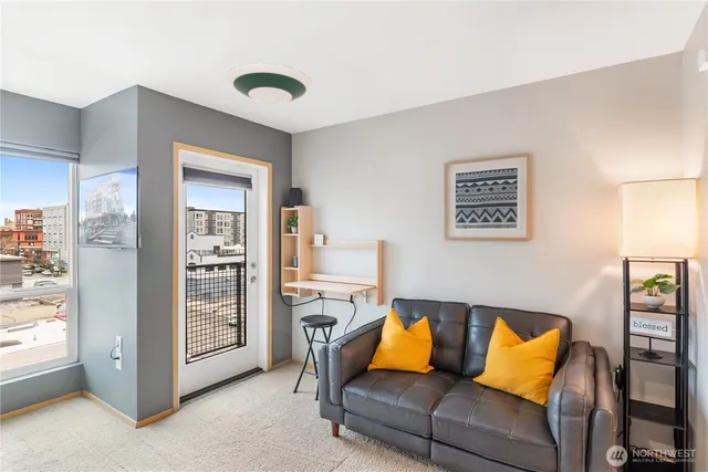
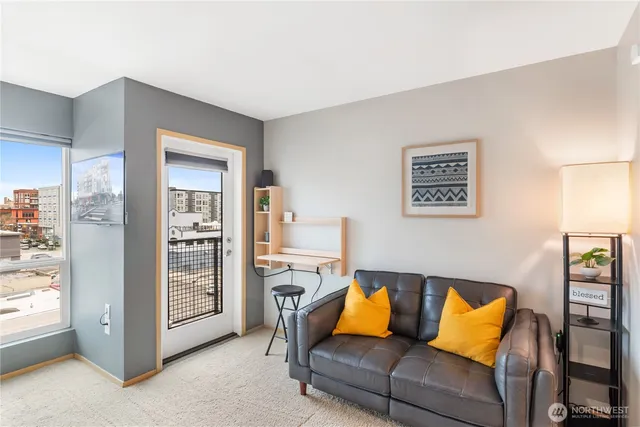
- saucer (270, 92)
